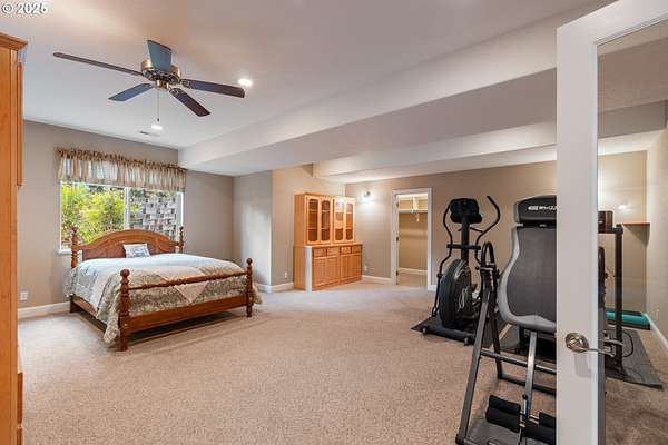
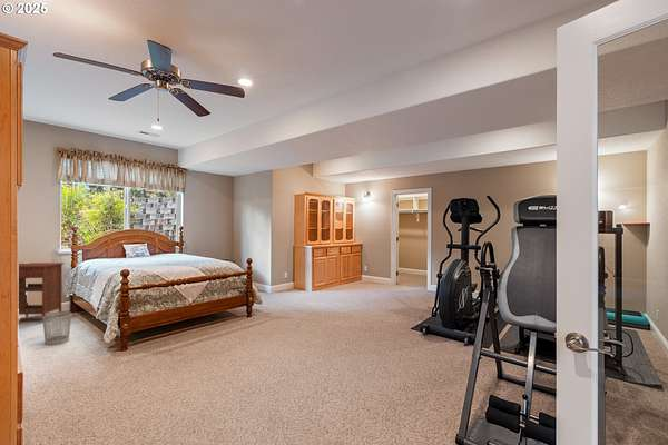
+ nightstand (33, 290)
+ wastebasket (57, 328)
